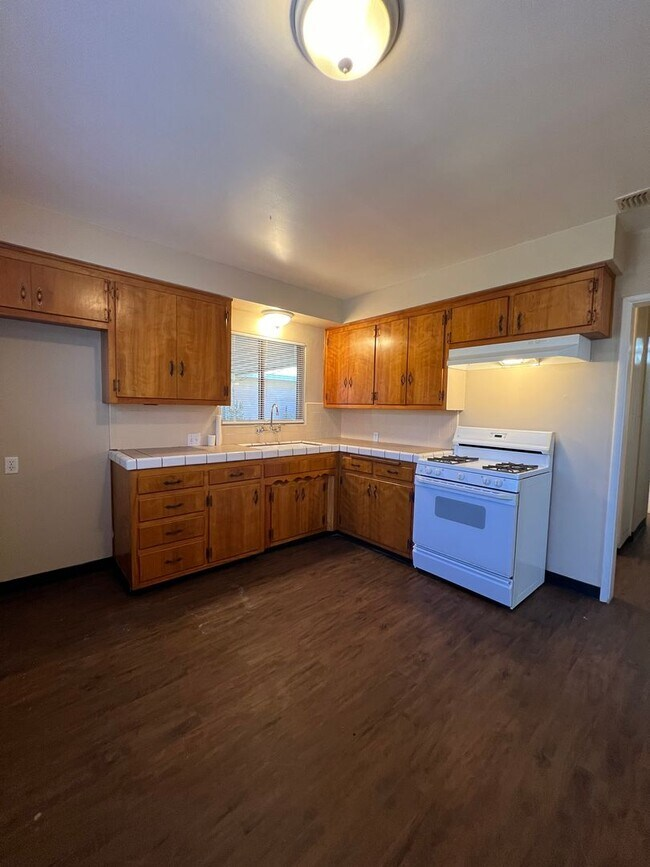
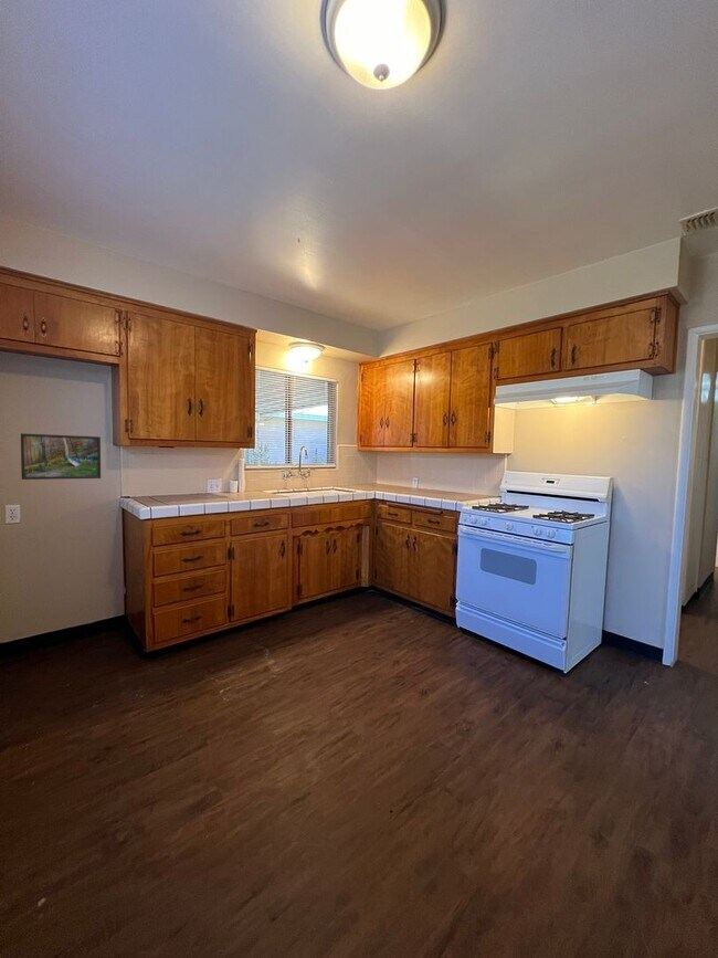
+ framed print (62, 456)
